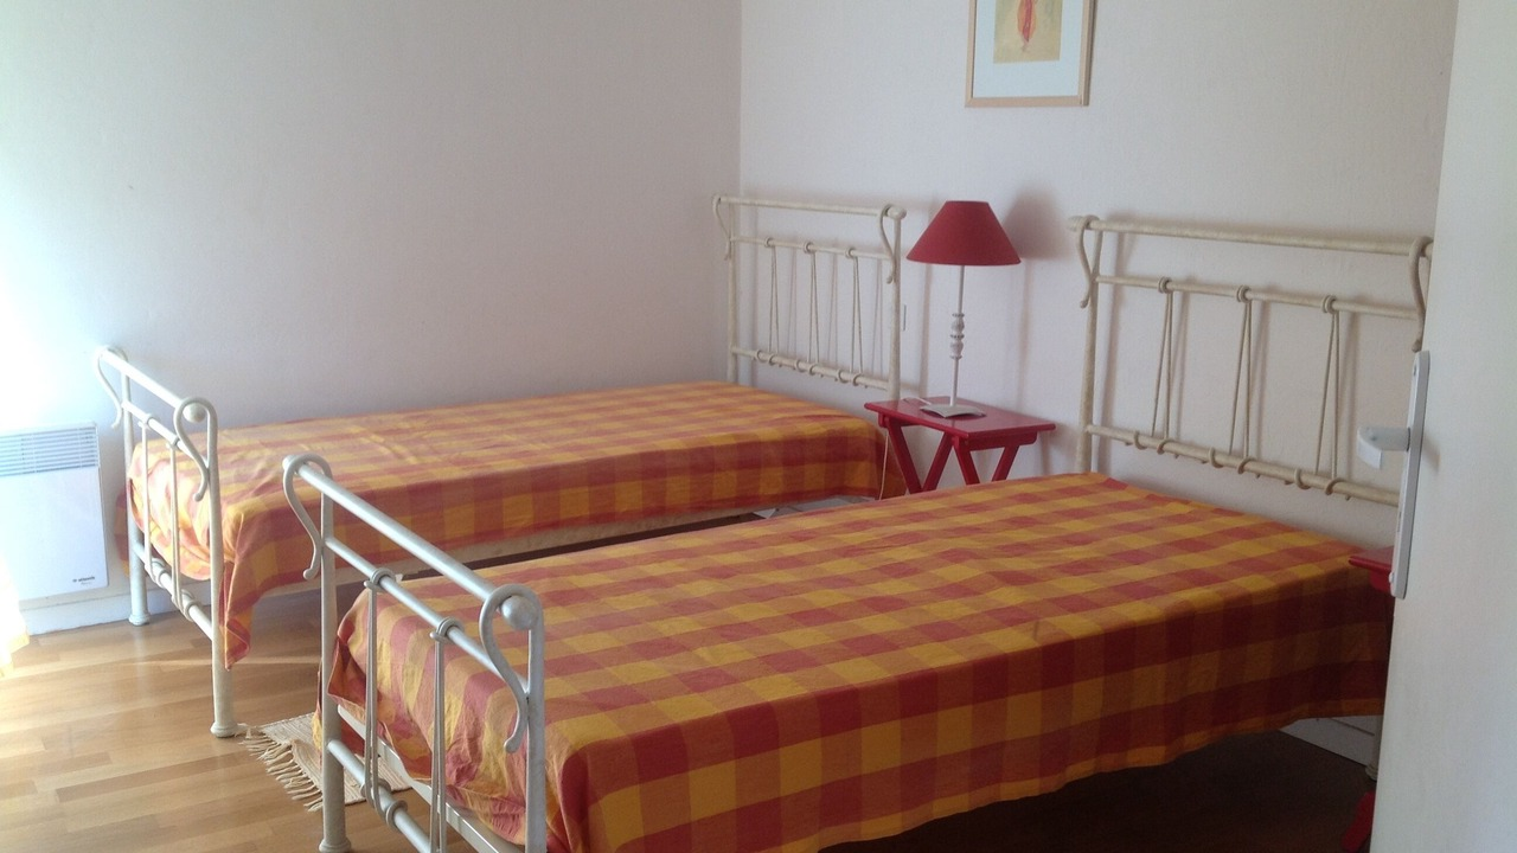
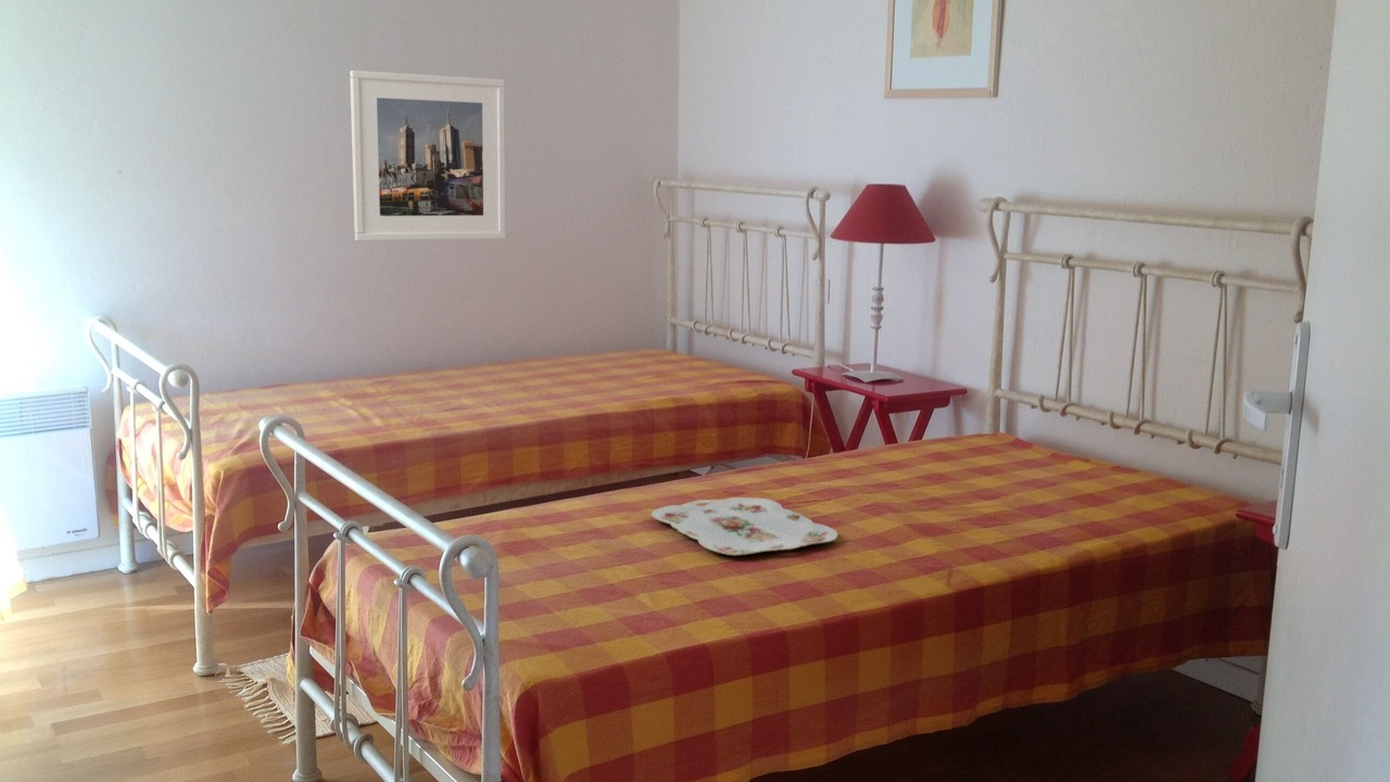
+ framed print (431, 157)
+ serving tray (742, 526)
